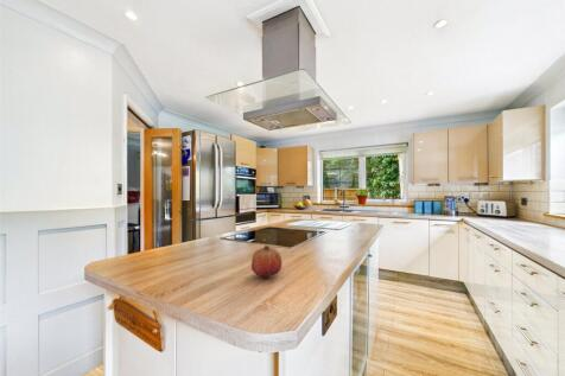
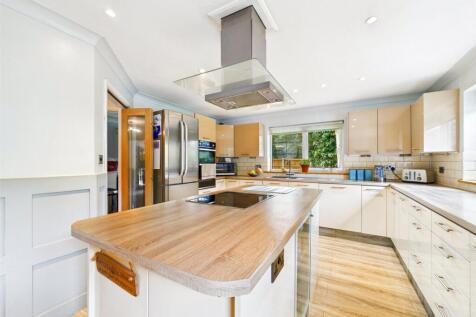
- fruit (266, 261)
